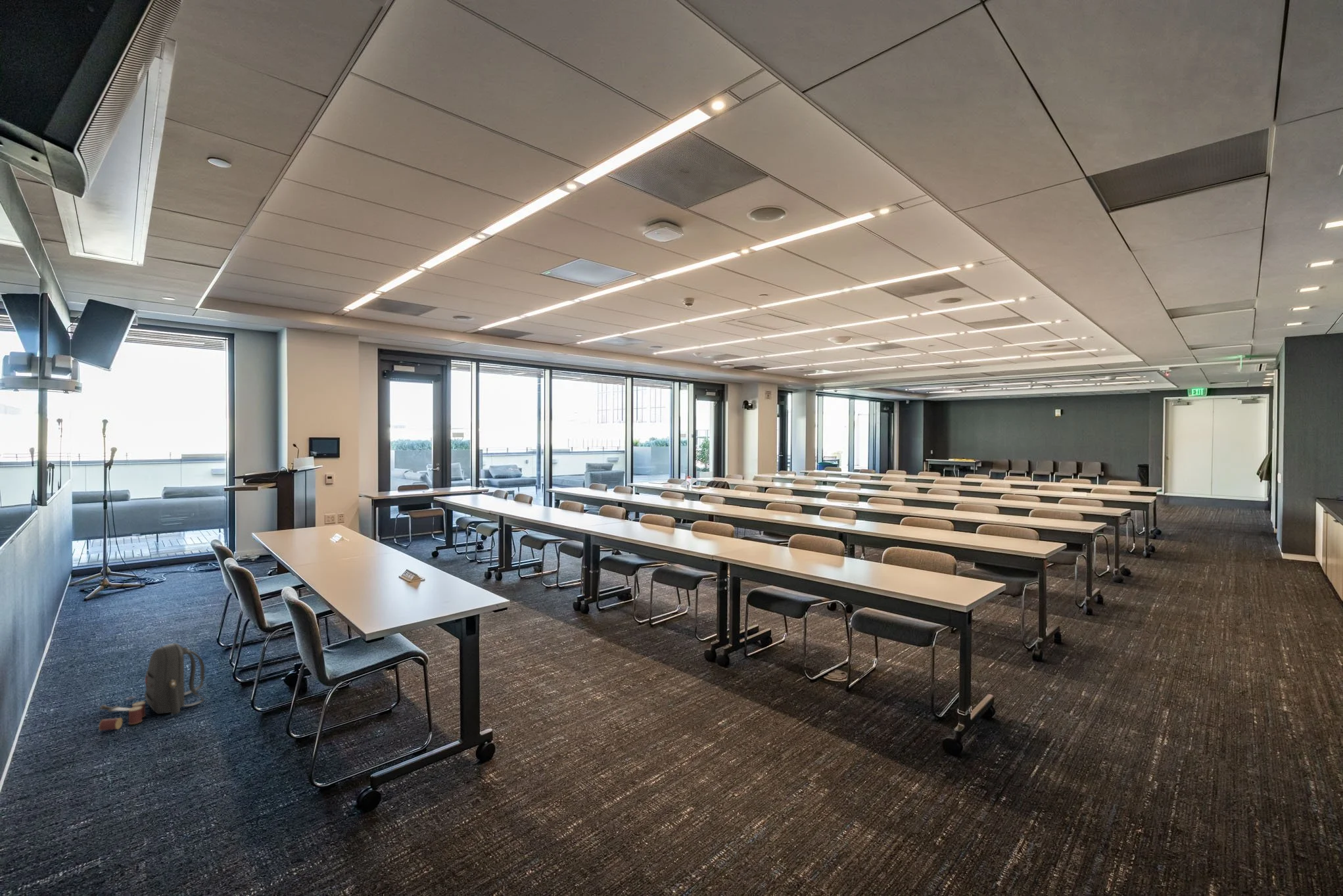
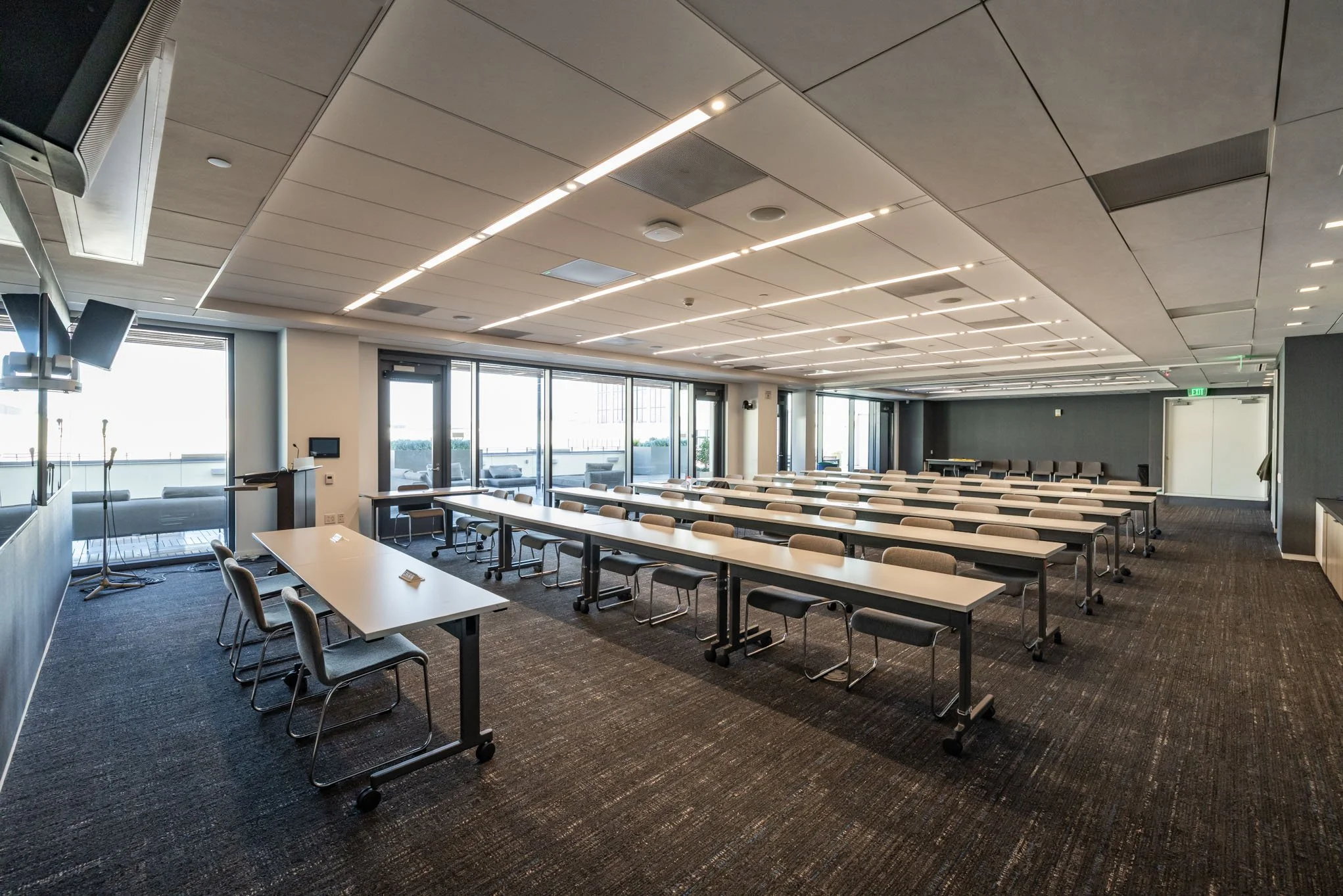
- backpack (154, 678)
